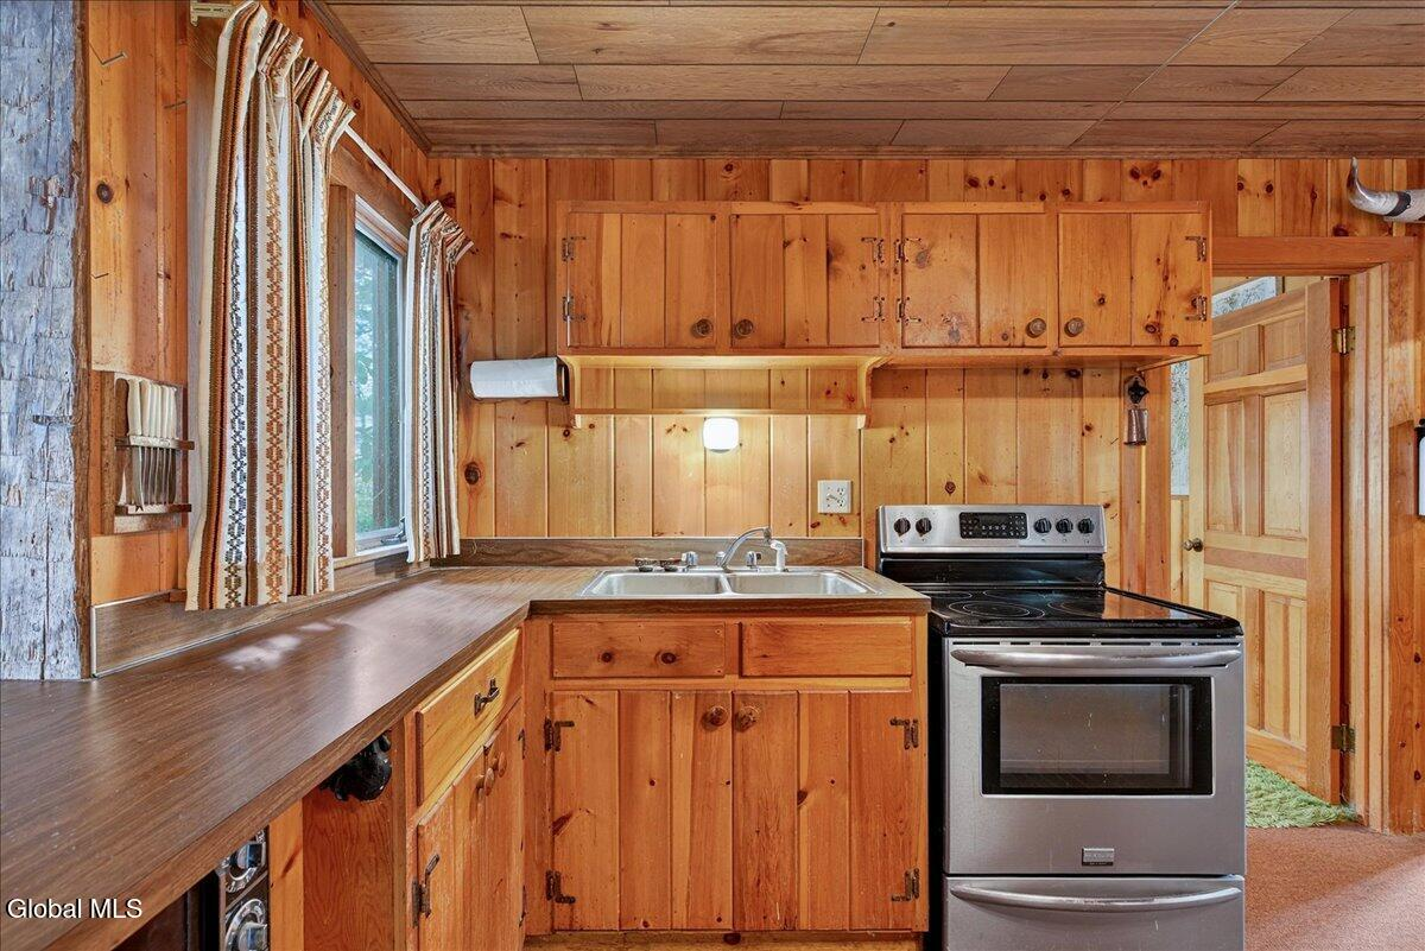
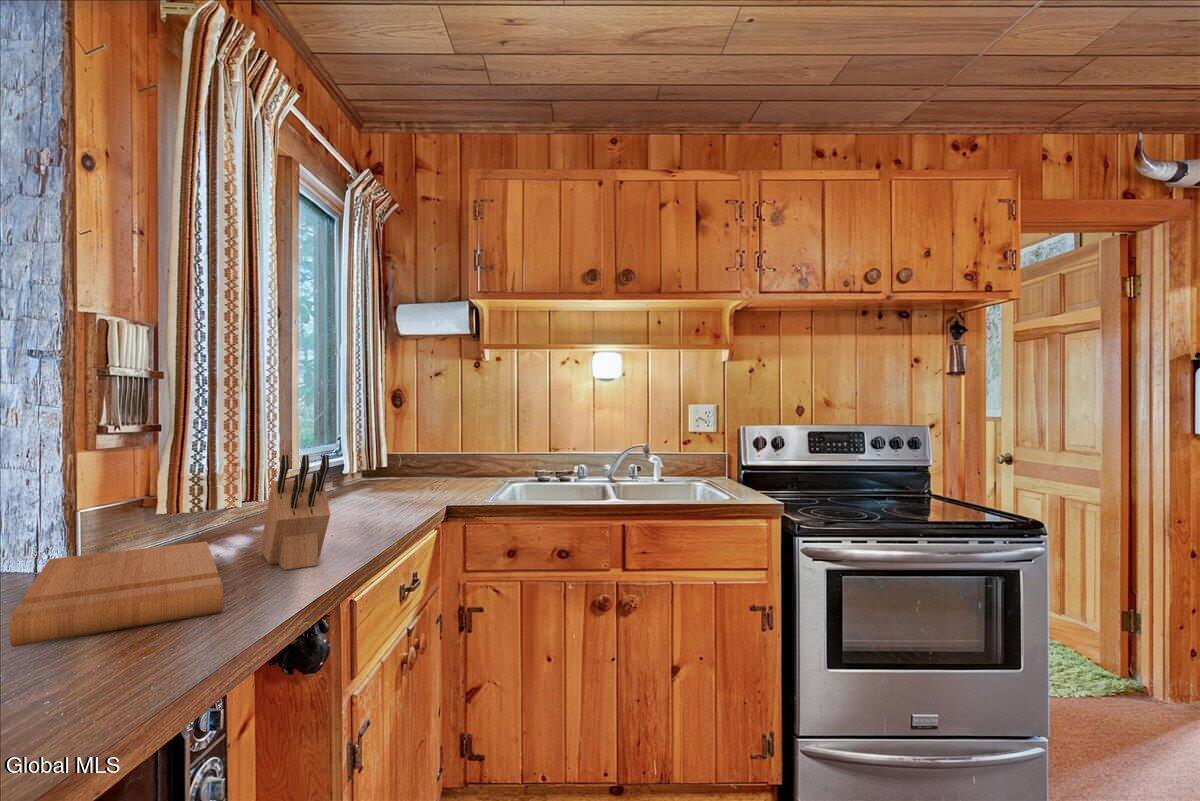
+ cutting board (129, 583)
+ knife block (295, 505)
